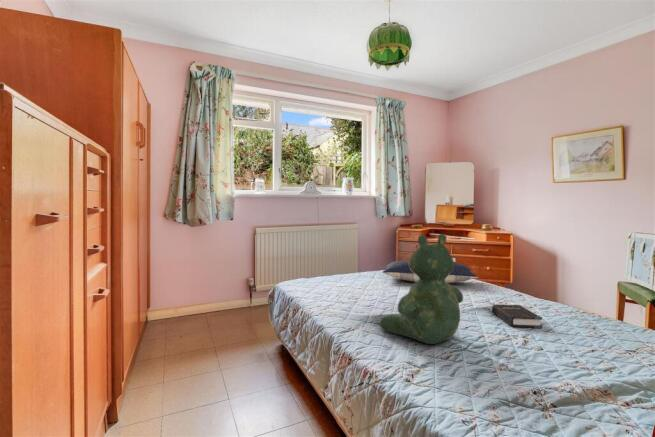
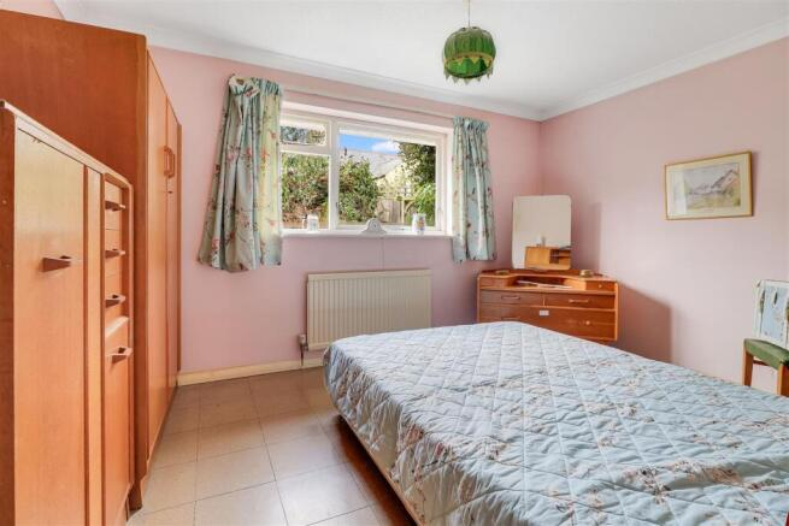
- teddy bear (419, 284)
- hardback book (515, 315)
- pillow (418, 277)
